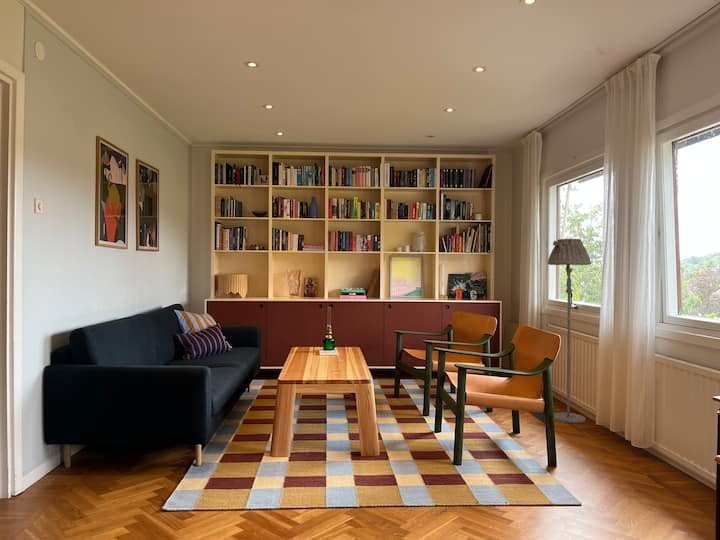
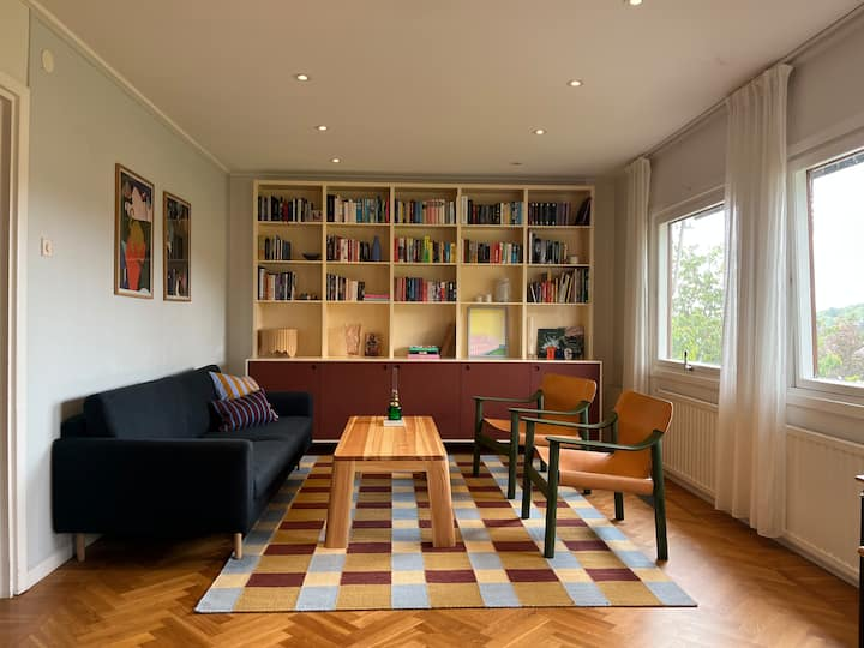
- floor lamp (568, 328)
